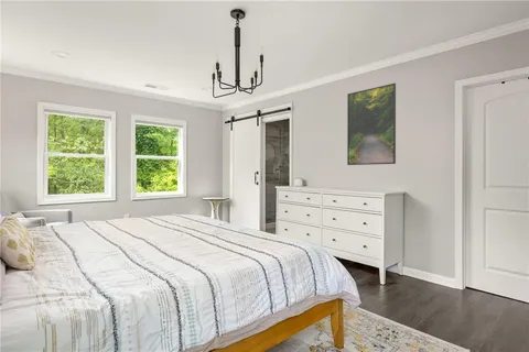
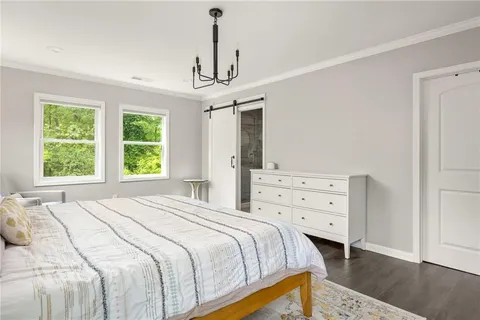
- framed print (369, 127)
